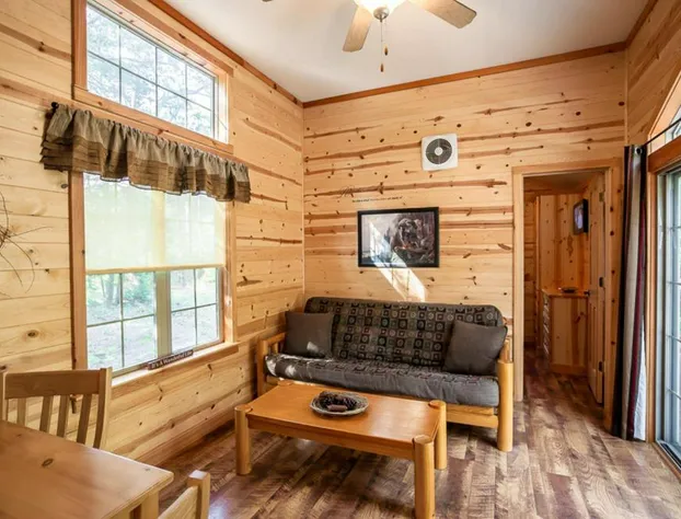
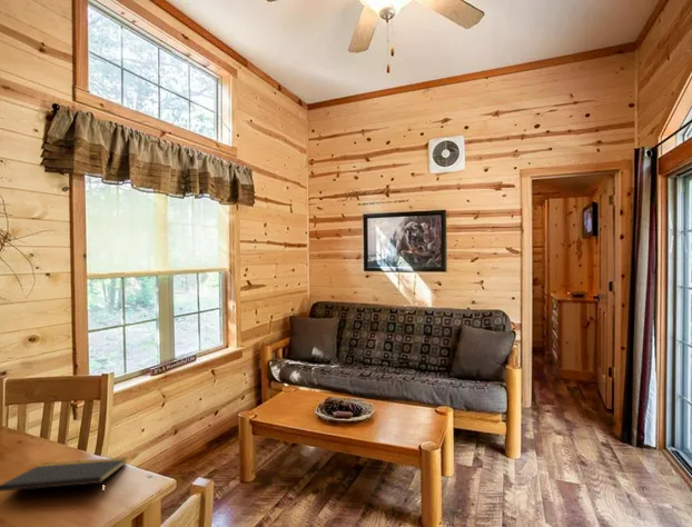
+ notepad (69, 473)
